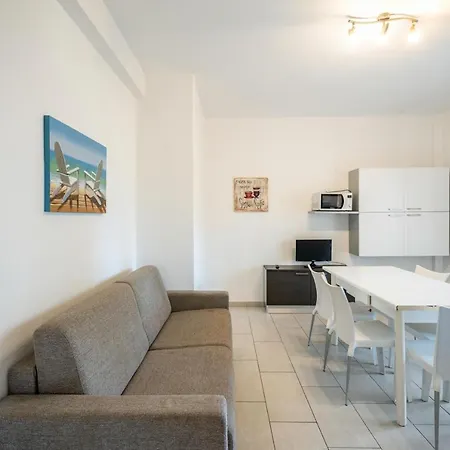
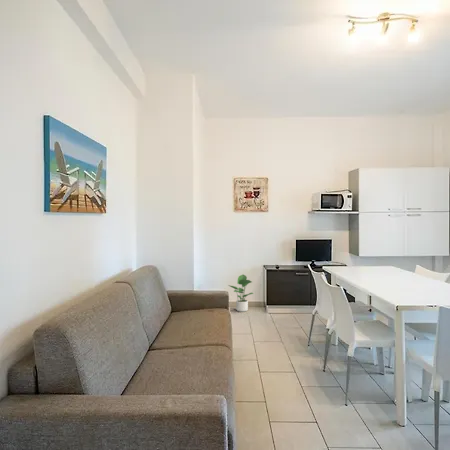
+ potted plant (240, 292)
